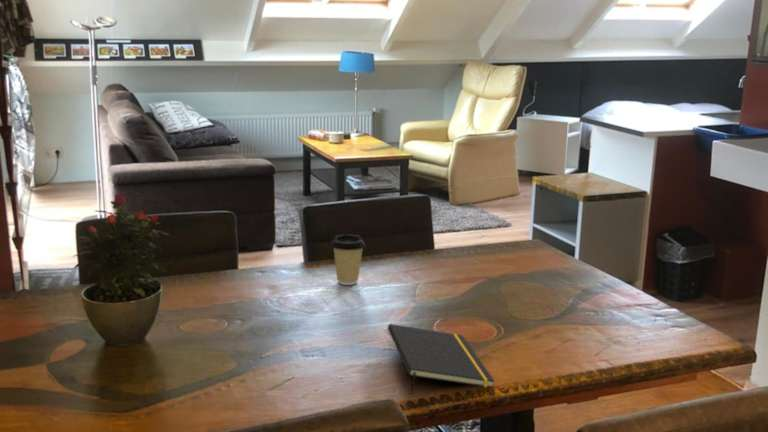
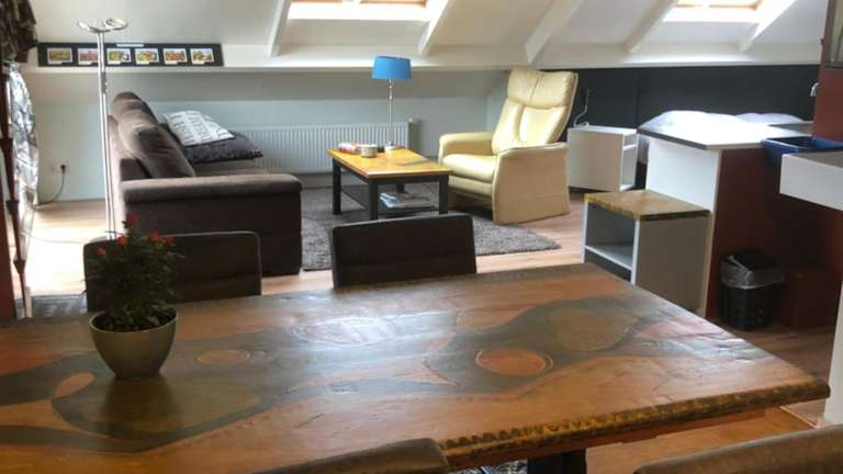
- coffee cup (347, 260)
- notepad (437, 353)
